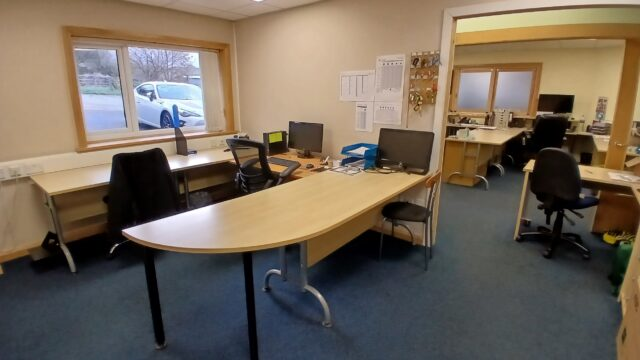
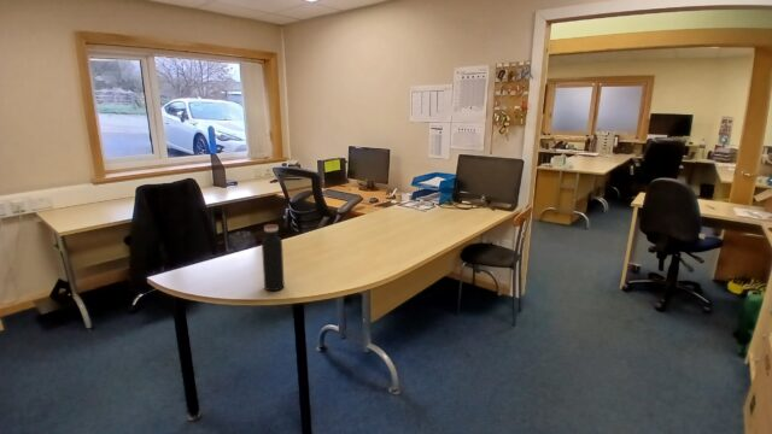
+ water bottle (273, 257)
